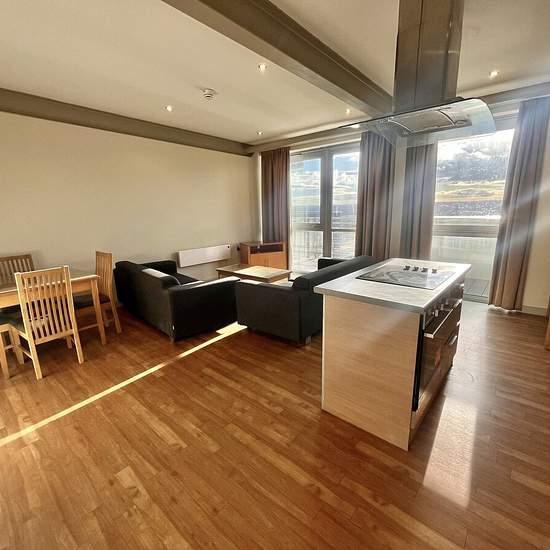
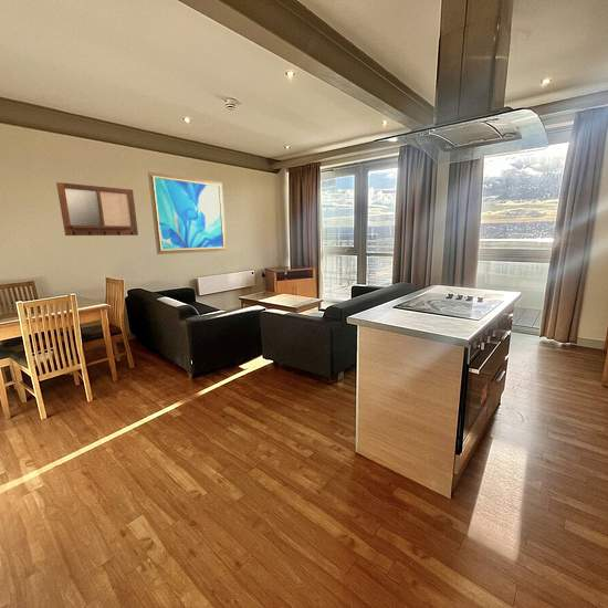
+ writing board (102, 211)
+ wall art (191, 216)
